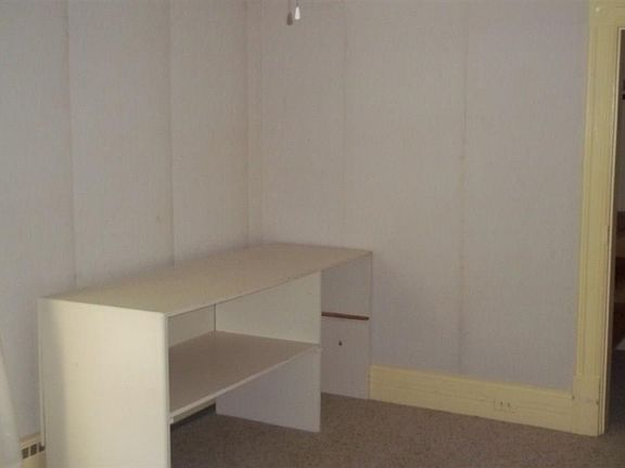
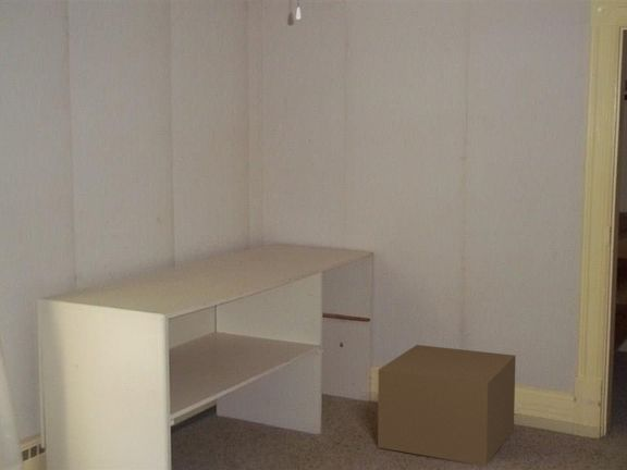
+ cardboard box (448, 399)
